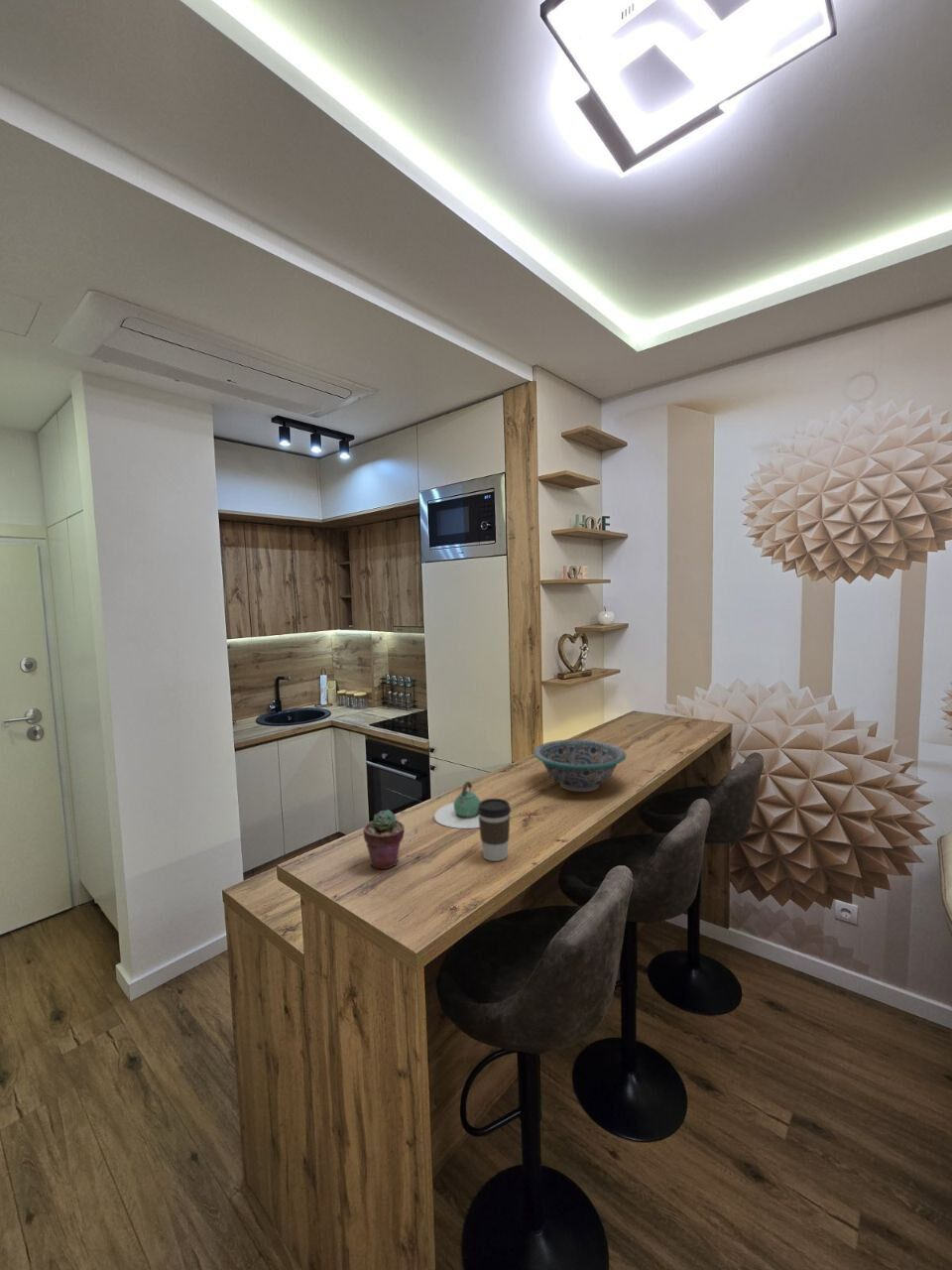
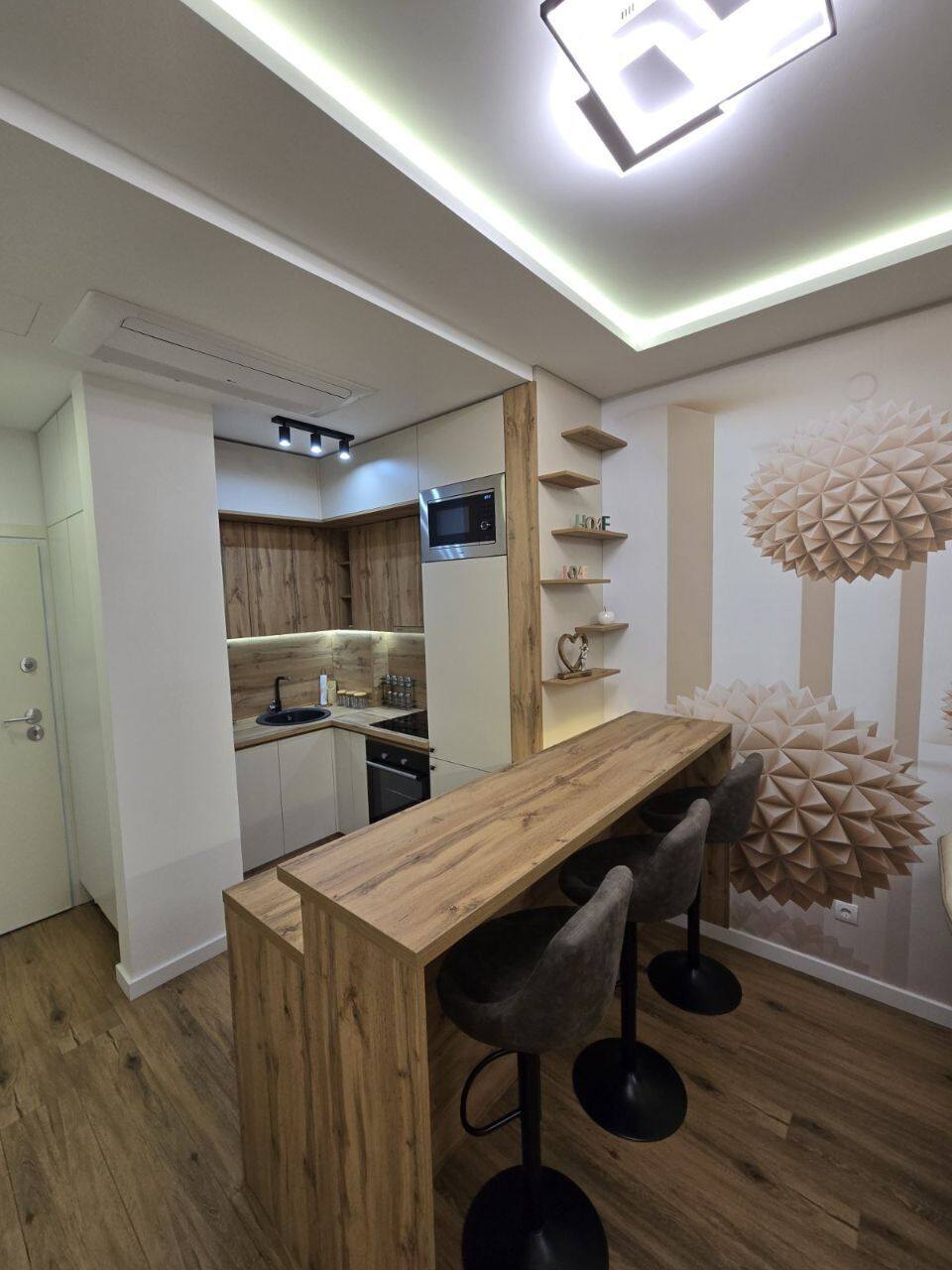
- decorative bowl (579, 768)
- coffee cup (494, 829)
- potted succulent (384, 836)
- teapot (467, 798)
